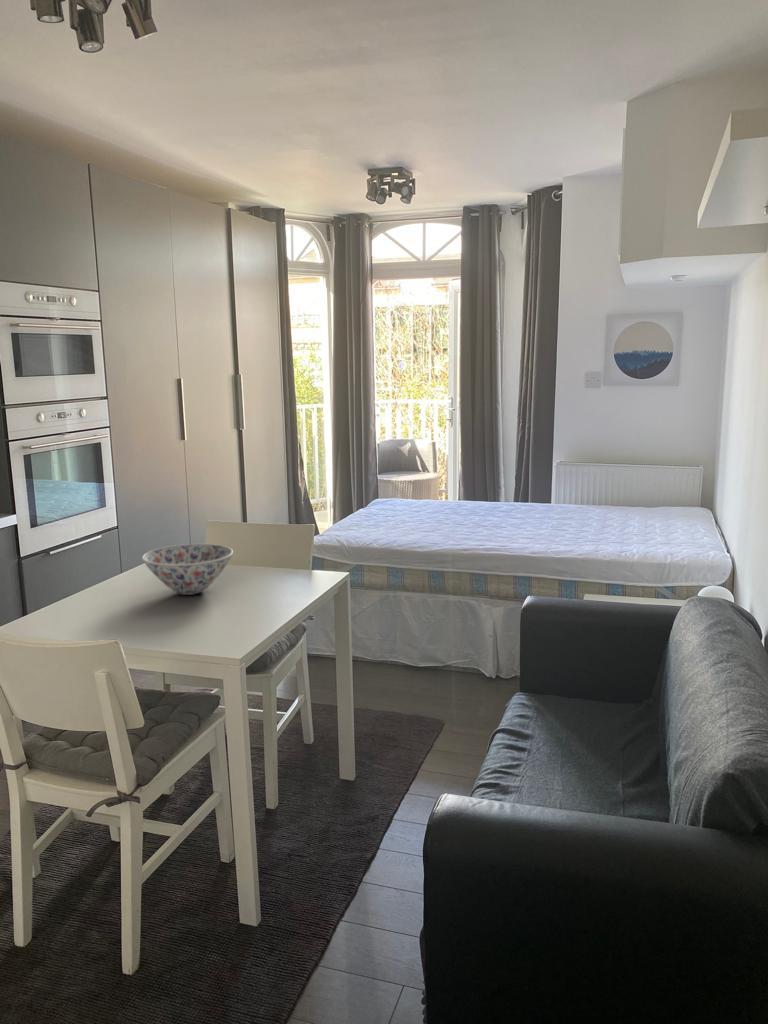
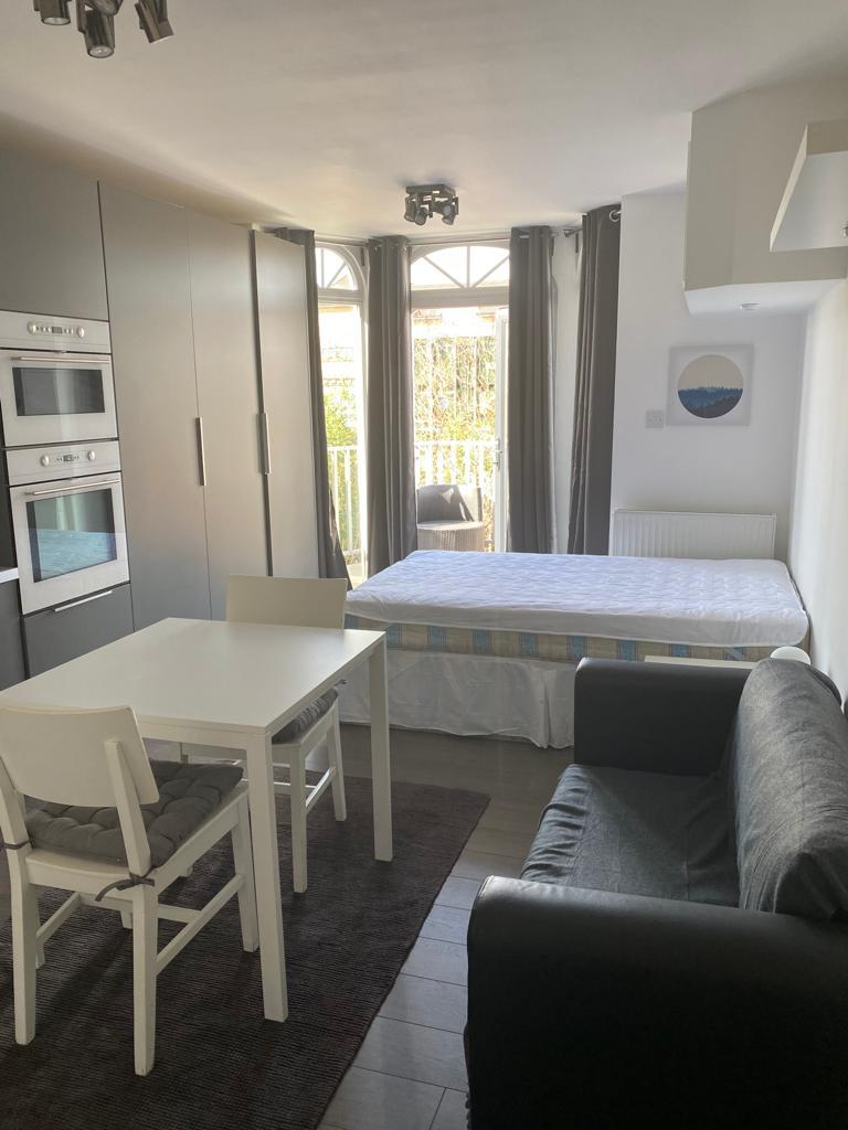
- bowl (189, 573)
